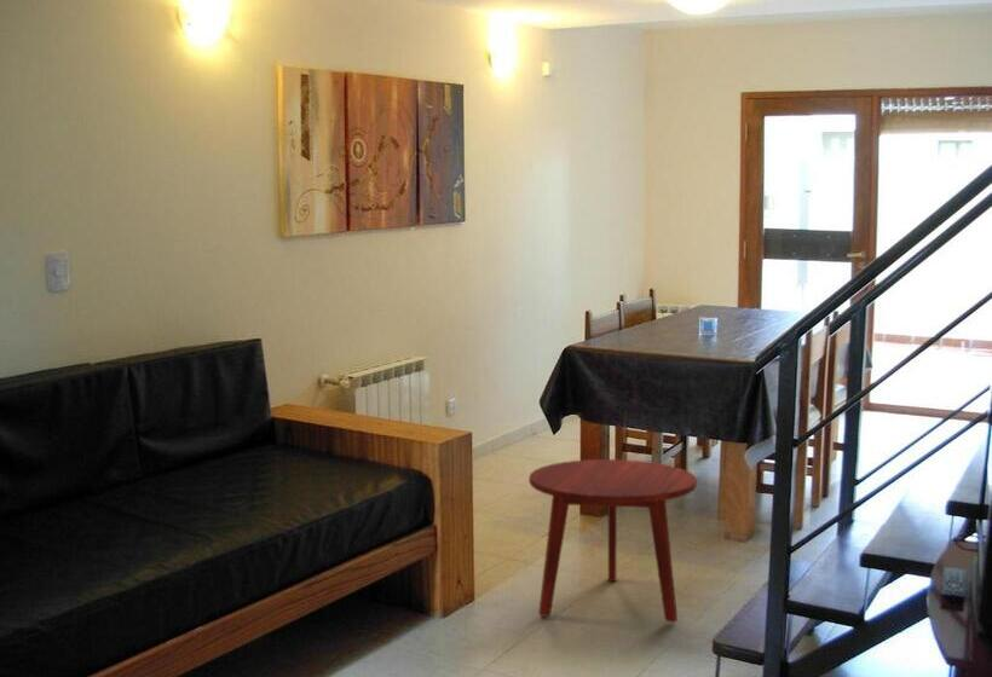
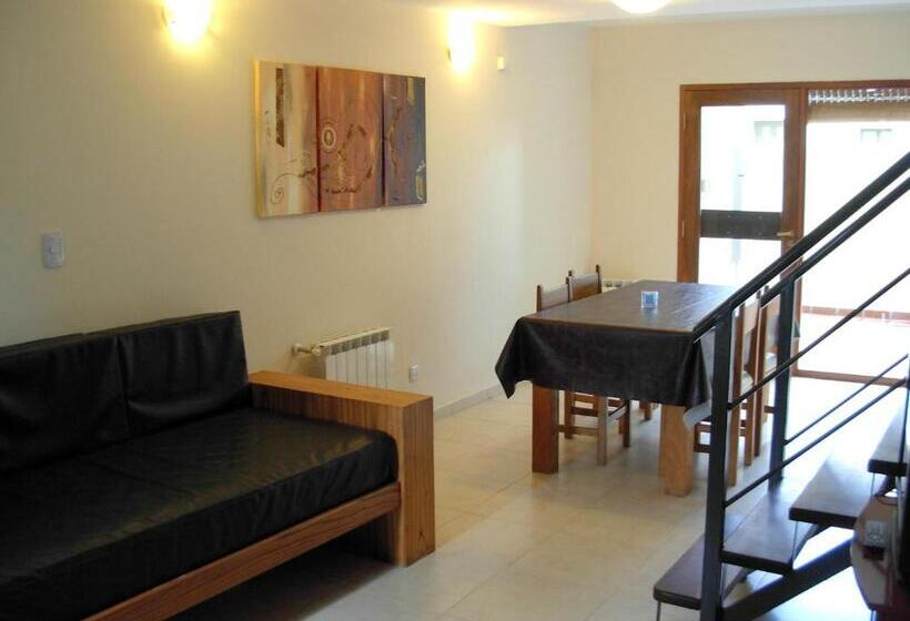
- side table (611, 540)
